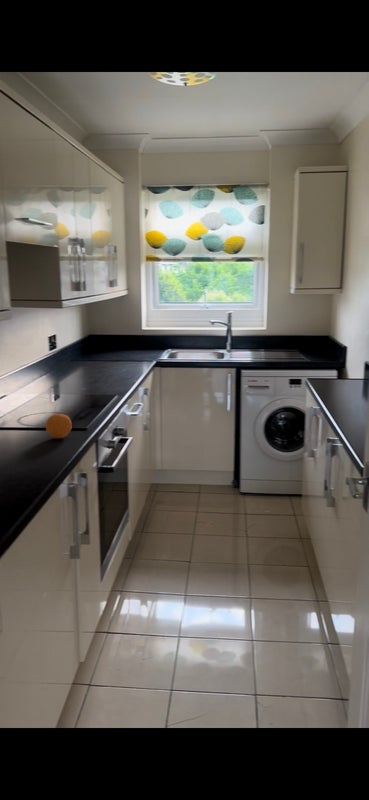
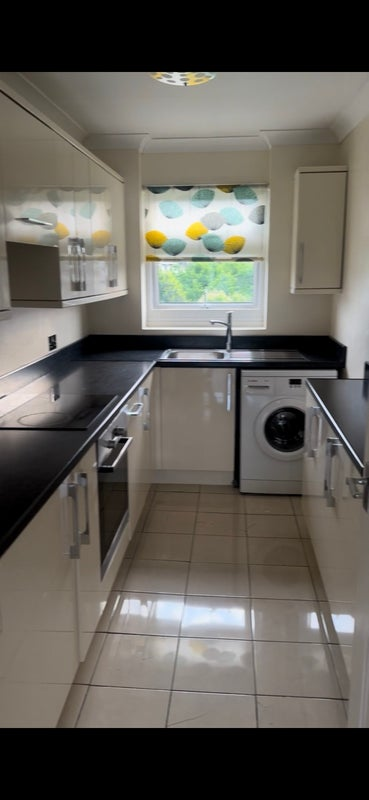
- fruit (58, 426)
